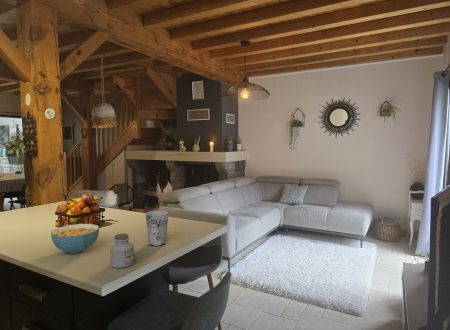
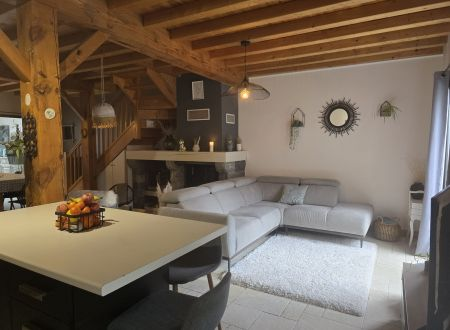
- cereal bowl (76, 240)
- cup (157, 228)
- jar (122, 249)
